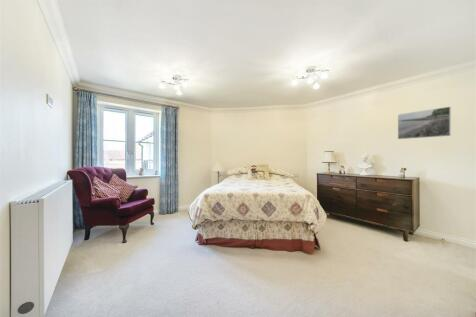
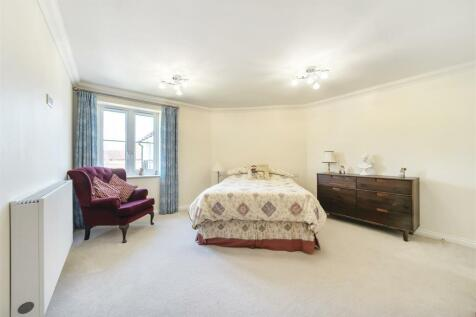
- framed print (422, 124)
